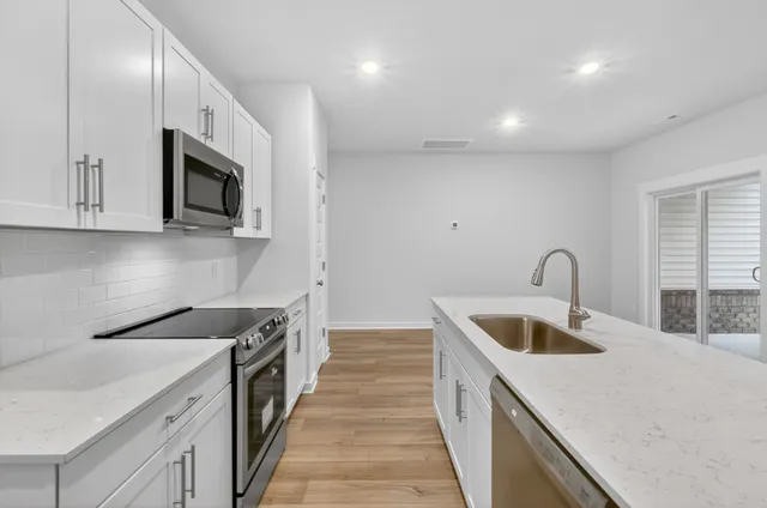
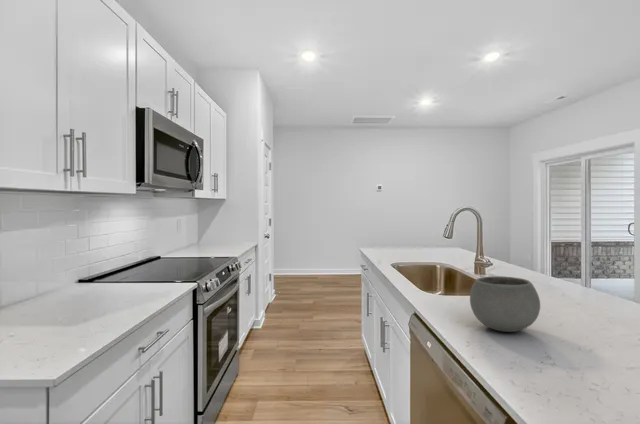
+ bowl (503, 304)
